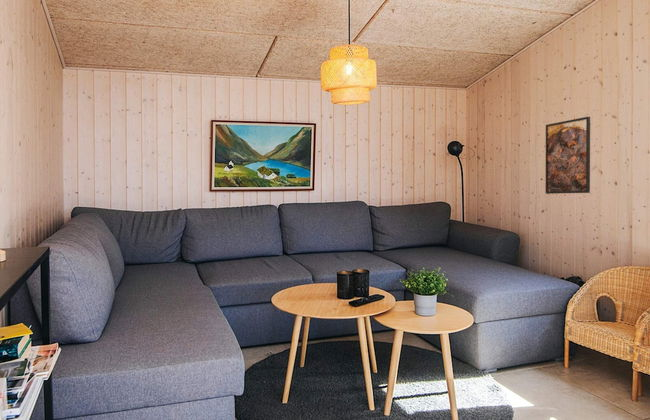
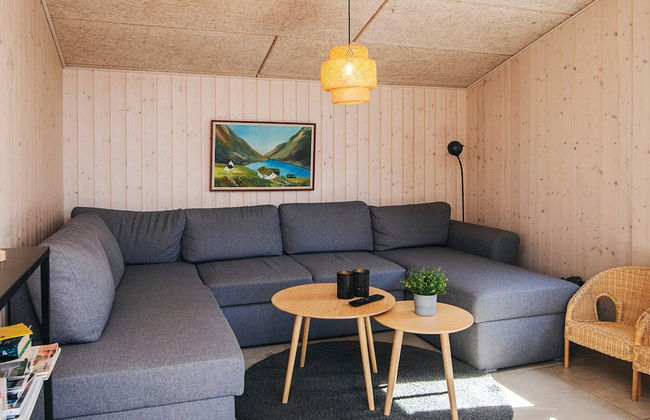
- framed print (566, 157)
